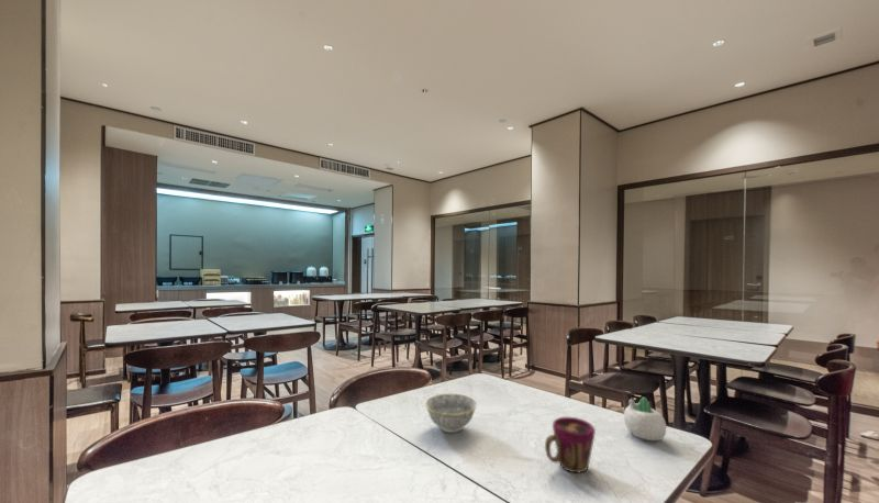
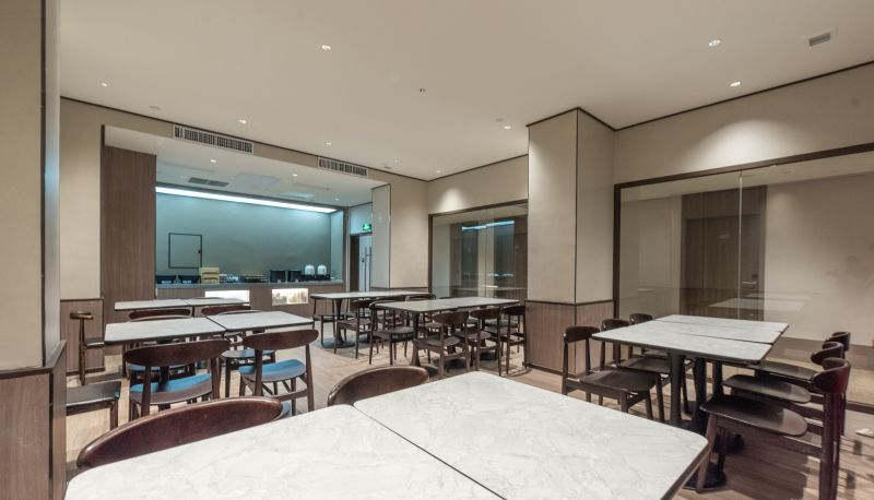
- bowl (450, 414)
- succulent planter (643, 416)
- cup (568, 446)
